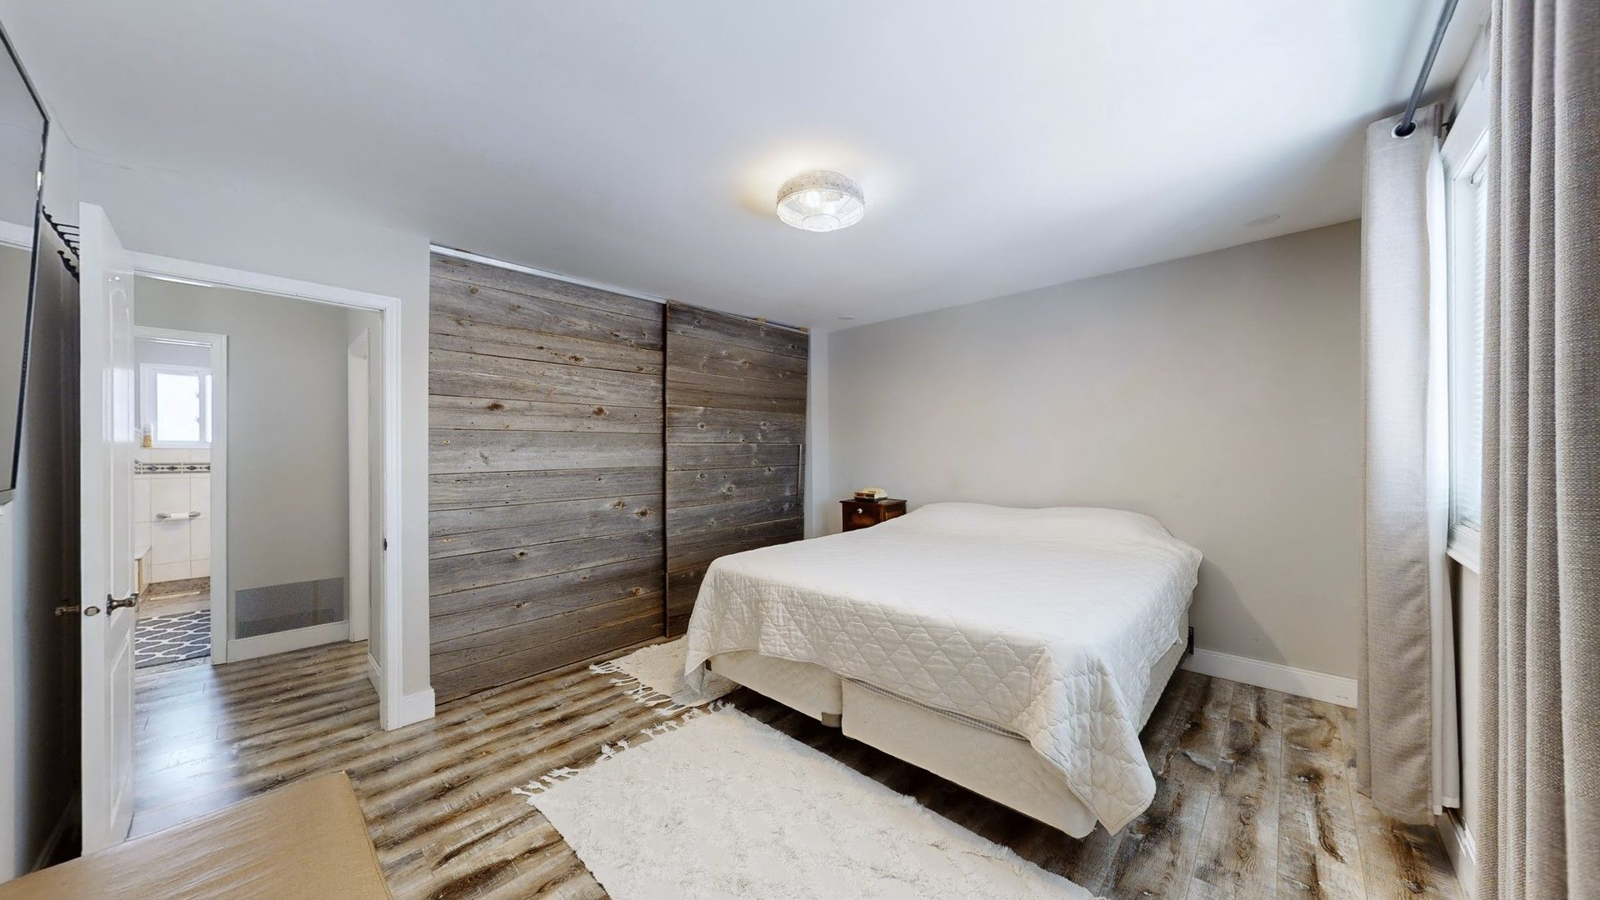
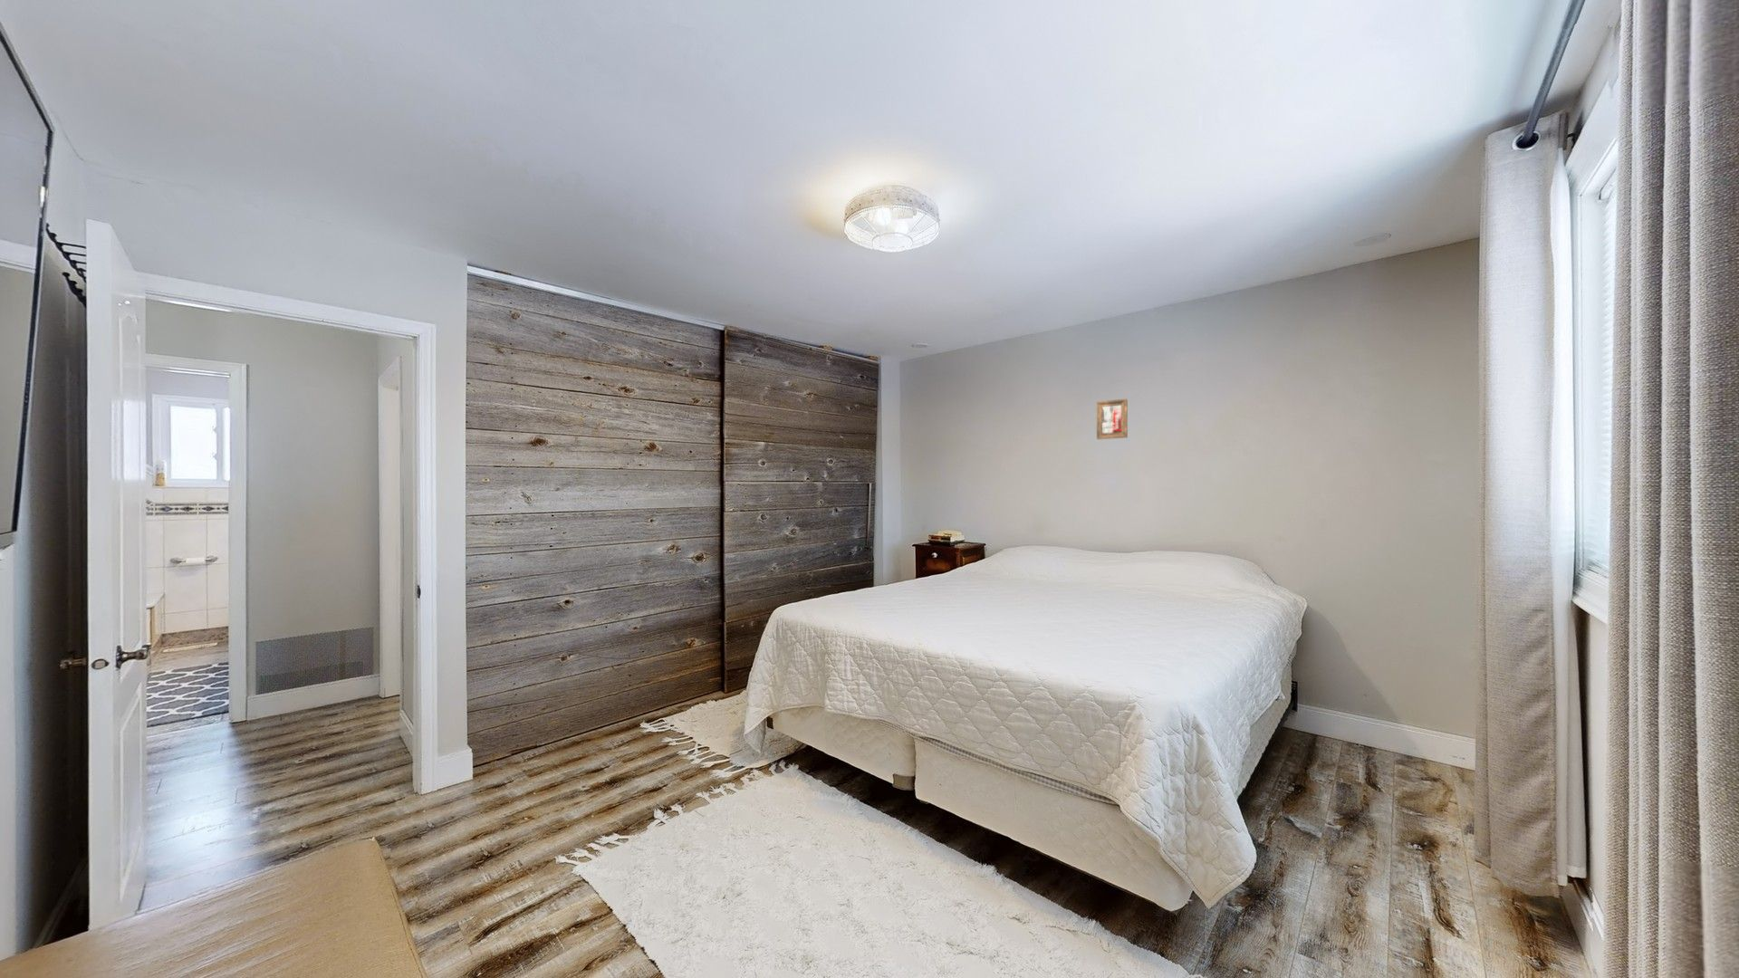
+ picture frame (1111, 419)
